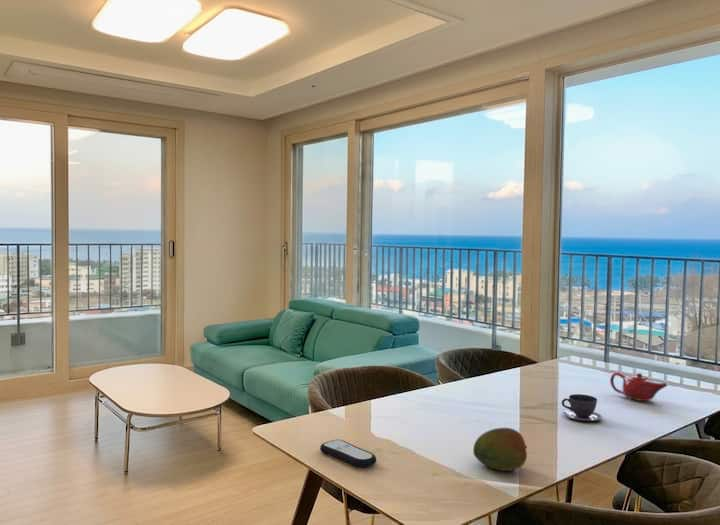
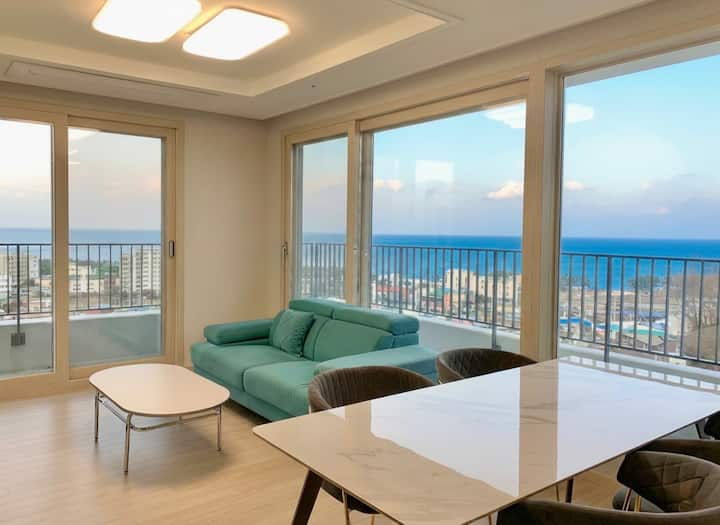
- fruit (499, 448)
- teapot (637, 386)
- remote control (348, 452)
- teacup (581, 407)
